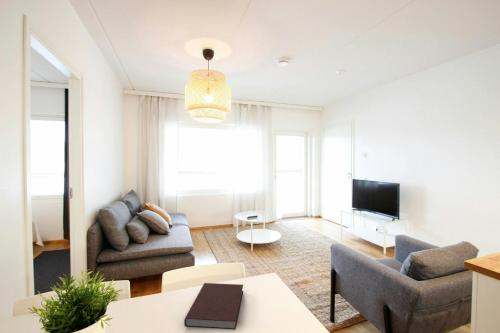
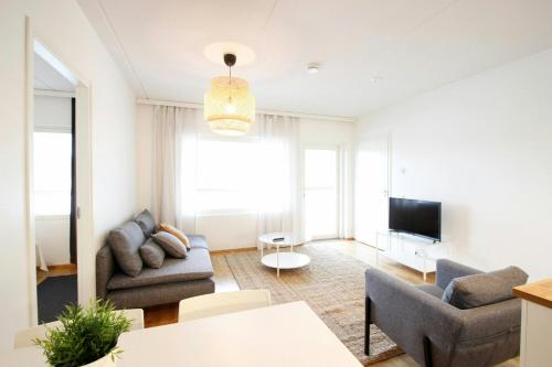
- notebook (217, 303)
